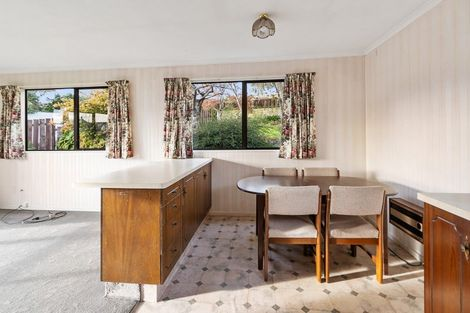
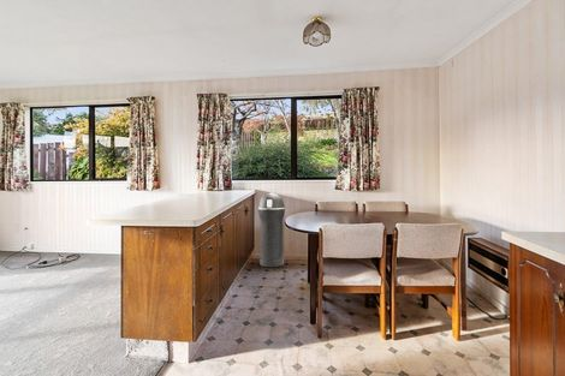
+ trash can (270, 228)
